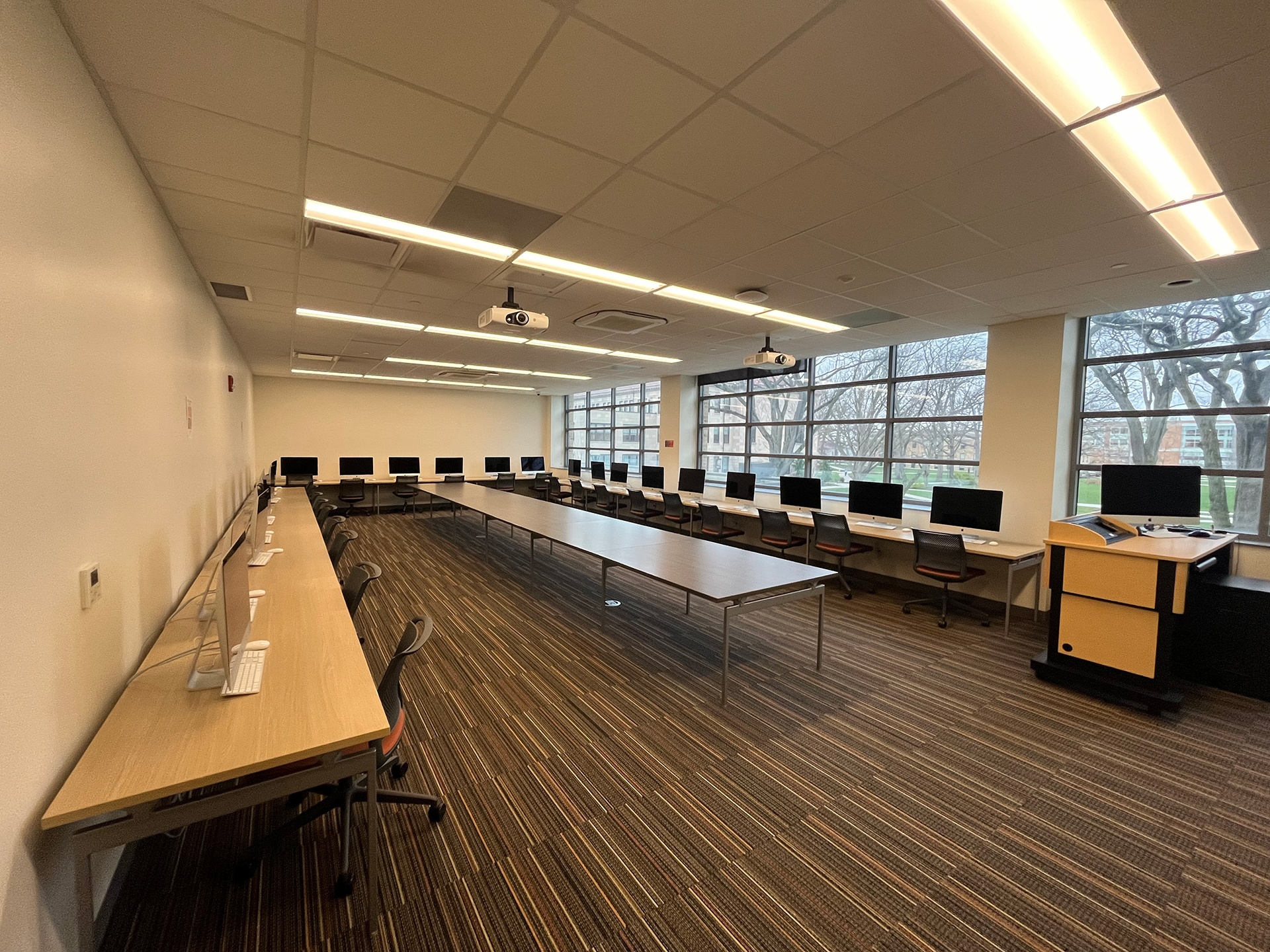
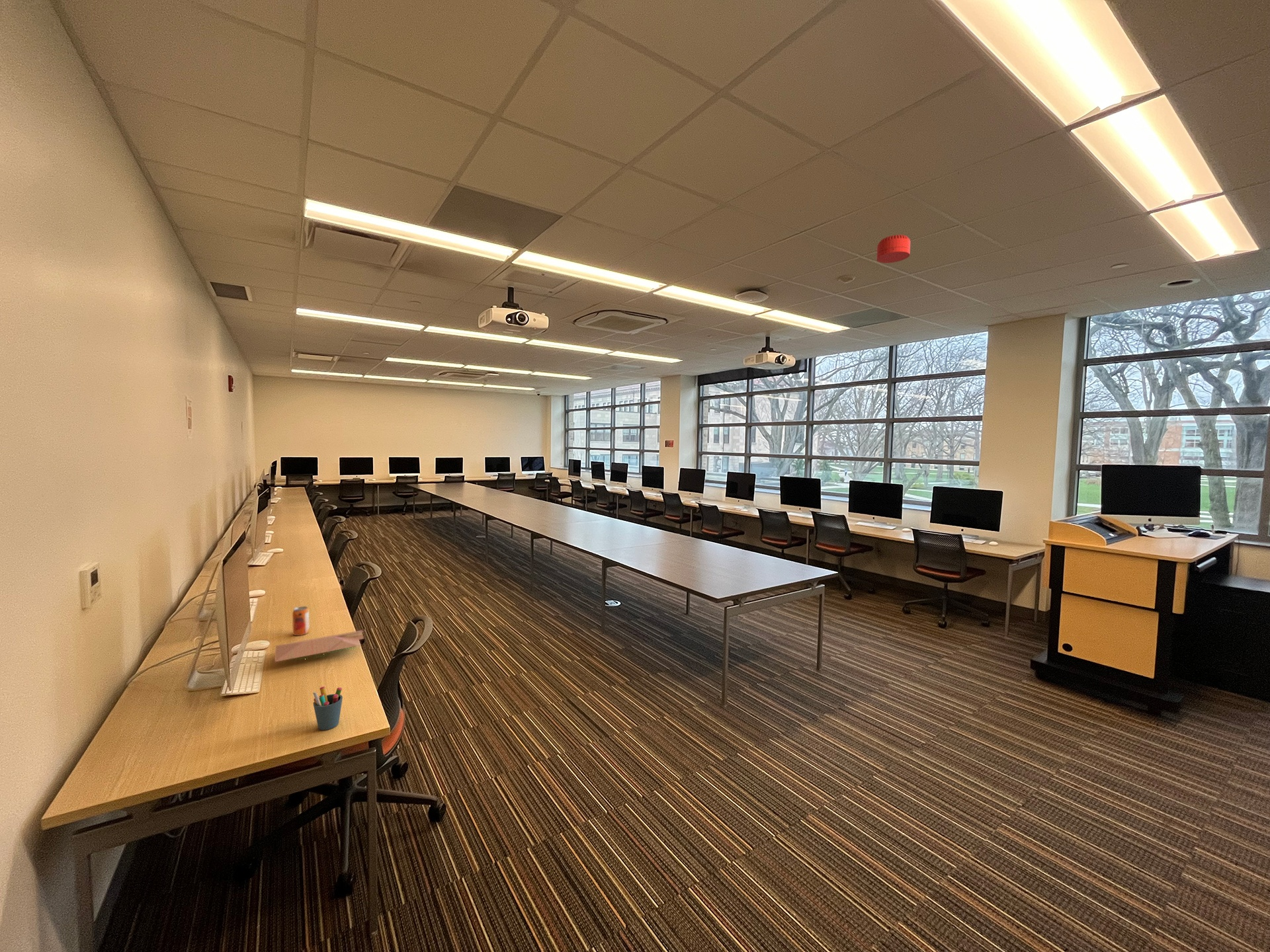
+ beverage can (301, 621)
+ smoke detector (893, 248)
+ document tray (321, 647)
+ pen holder (327, 705)
